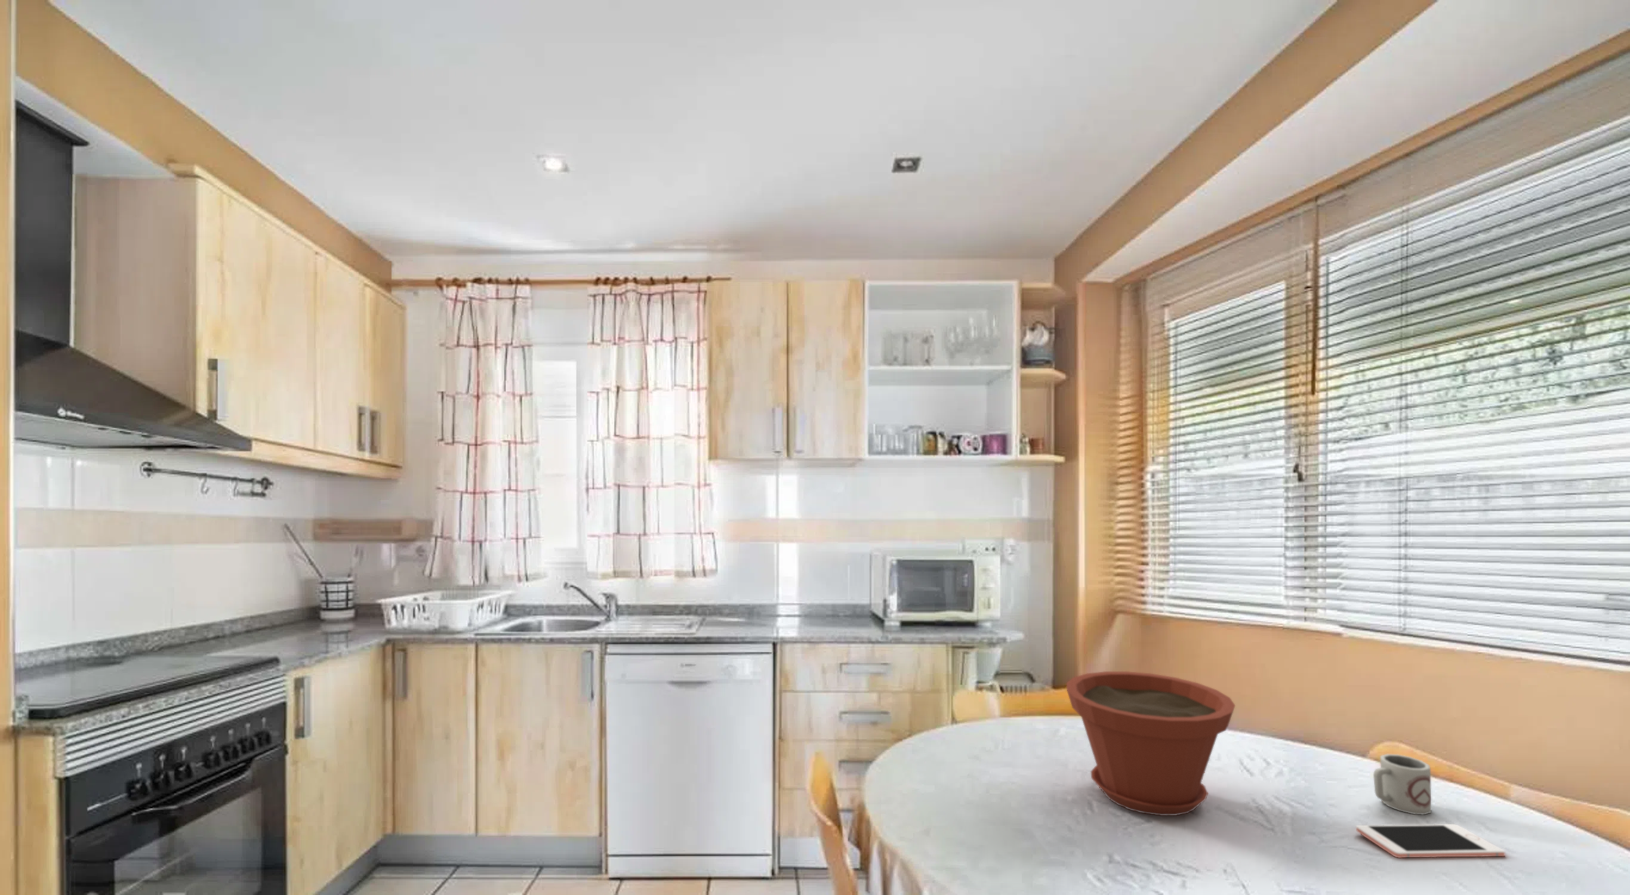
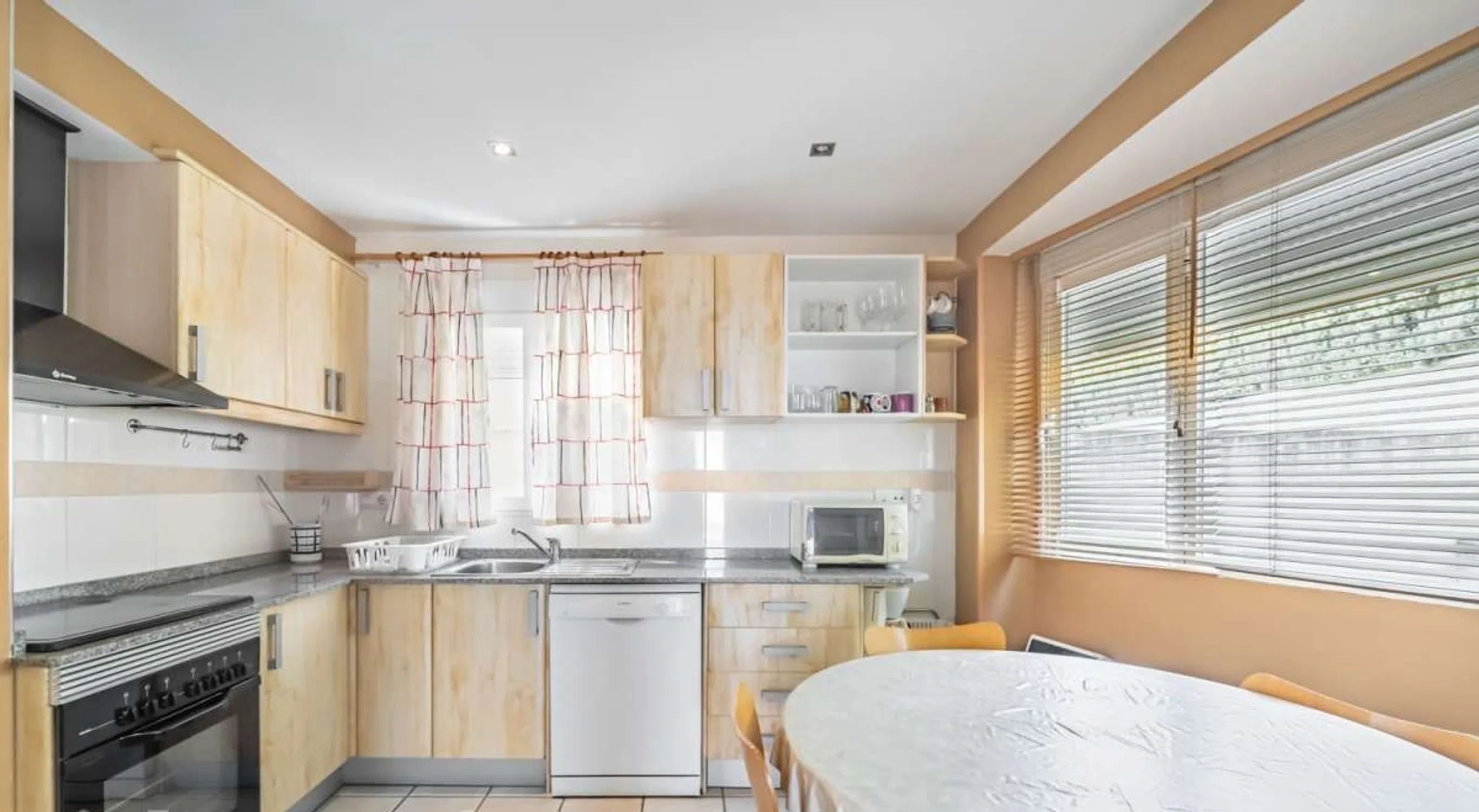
- cup (1399, 784)
- plant pot (1147, 745)
- cell phone (1427, 840)
